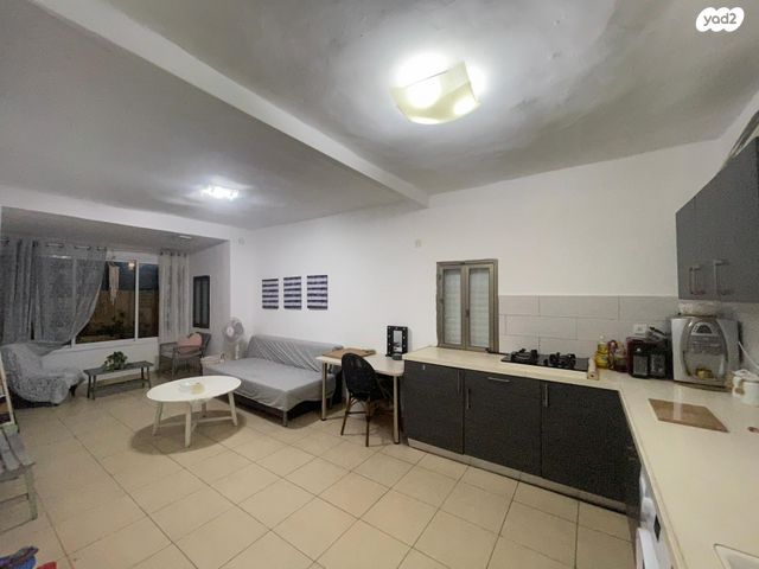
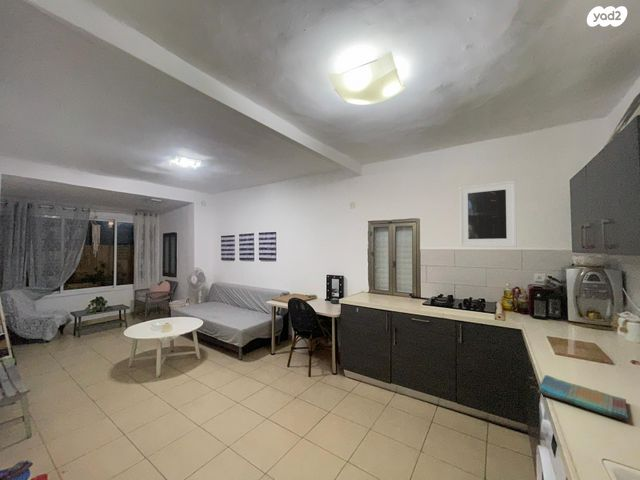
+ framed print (486, 215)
+ dish towel (580, 394)
